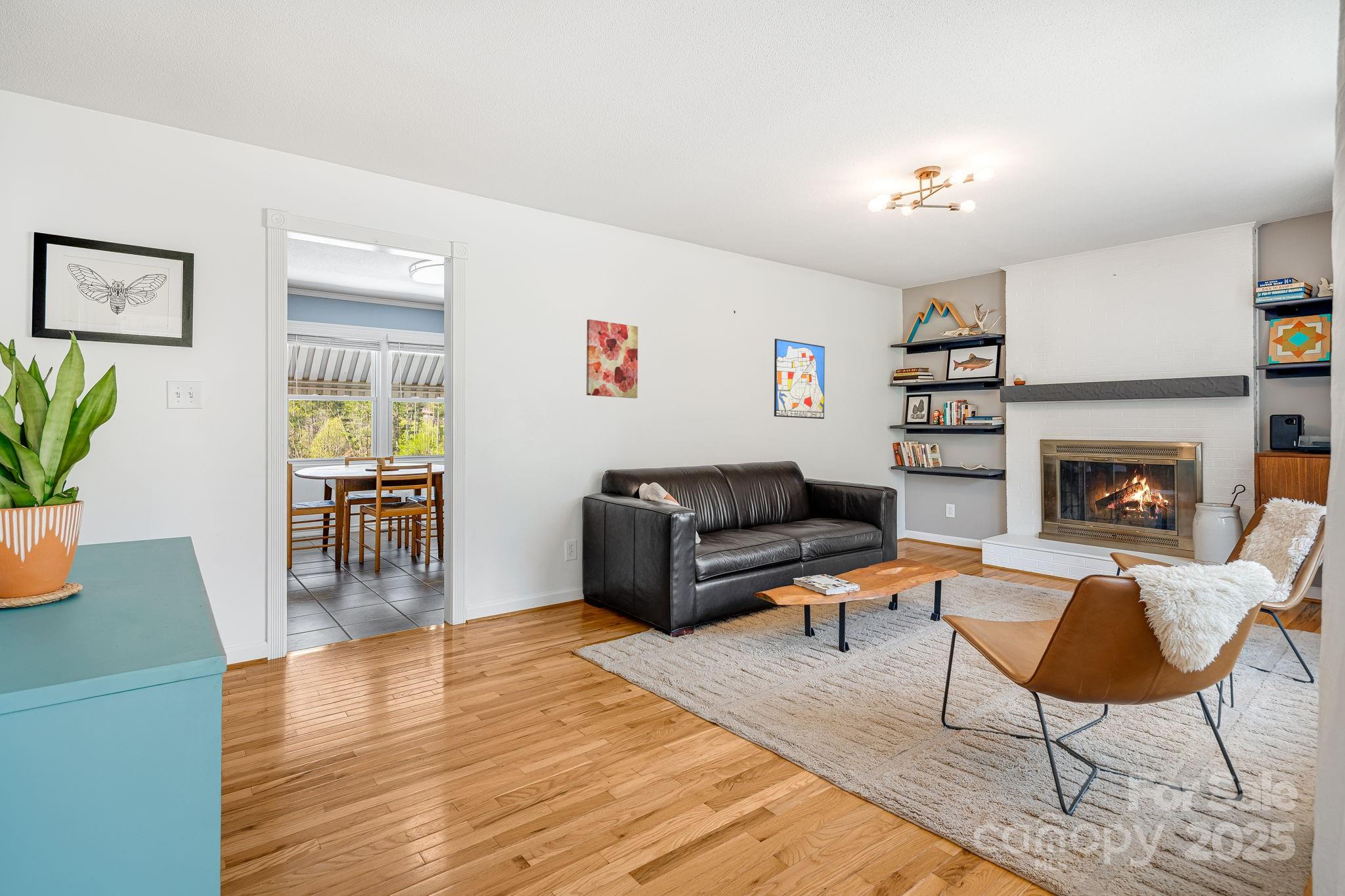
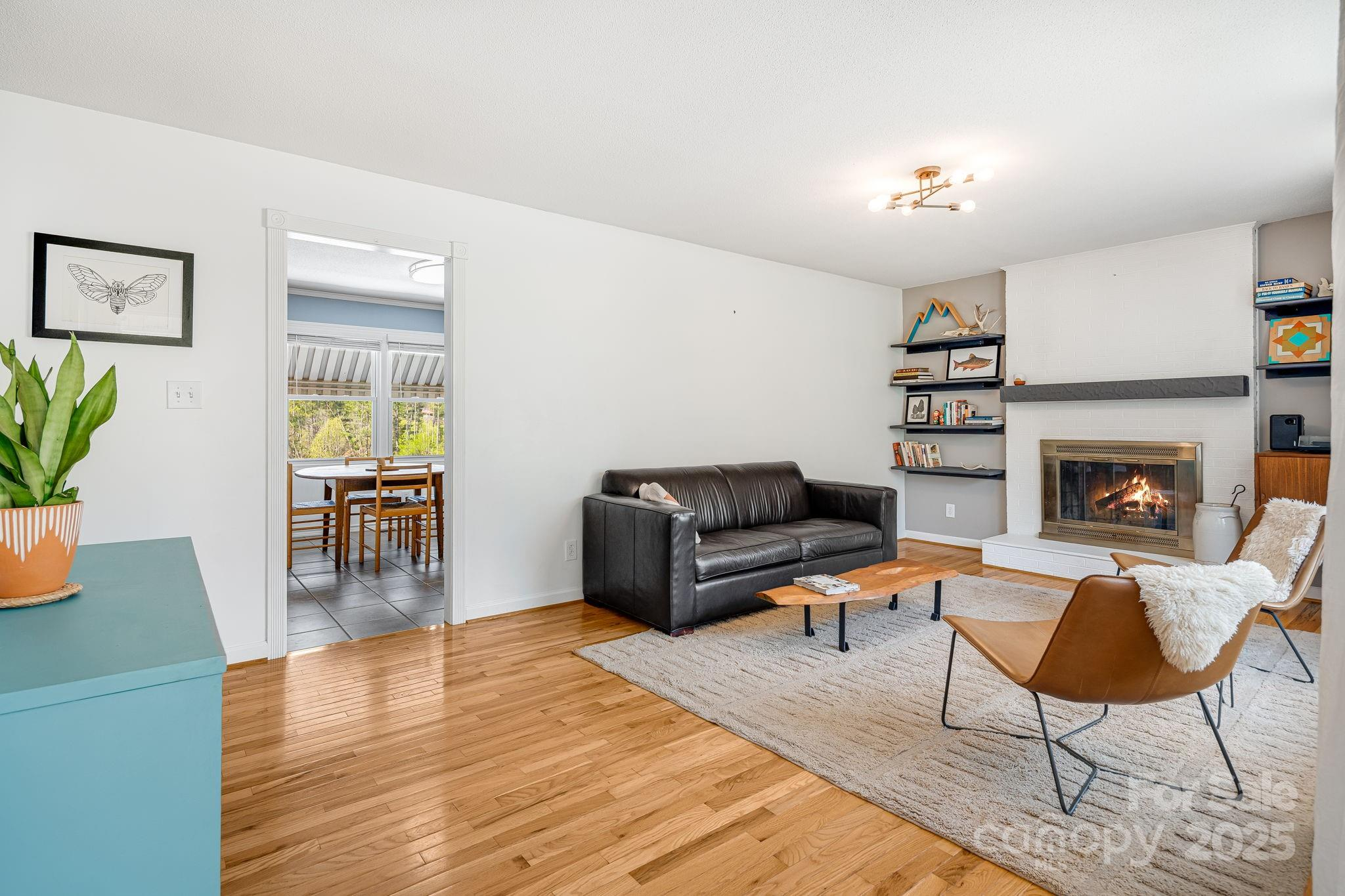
- wall art (613, 360)
- wall art (800, 380)
